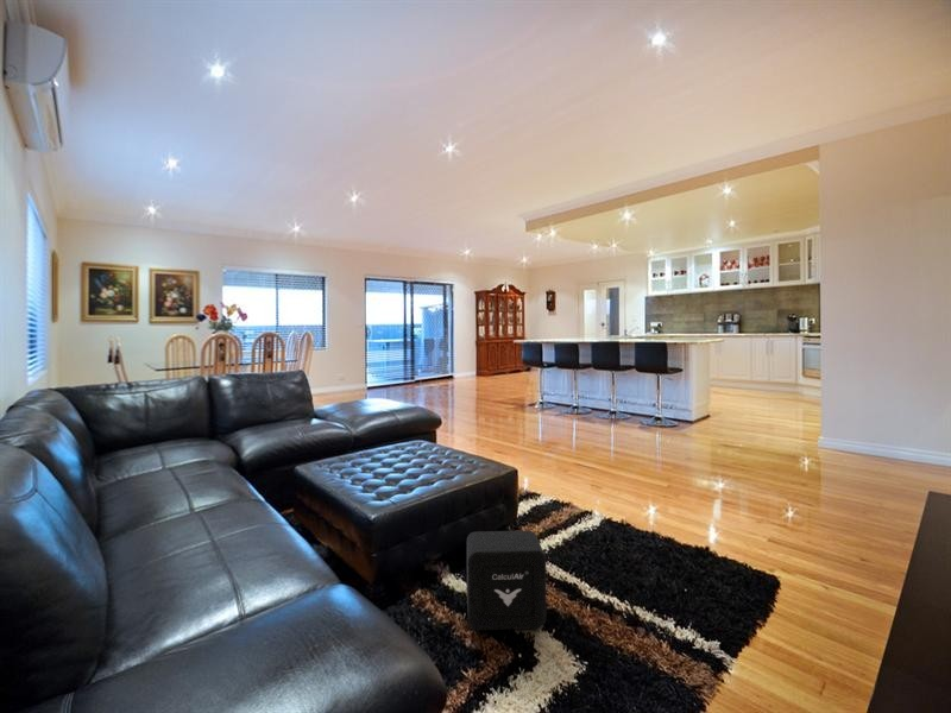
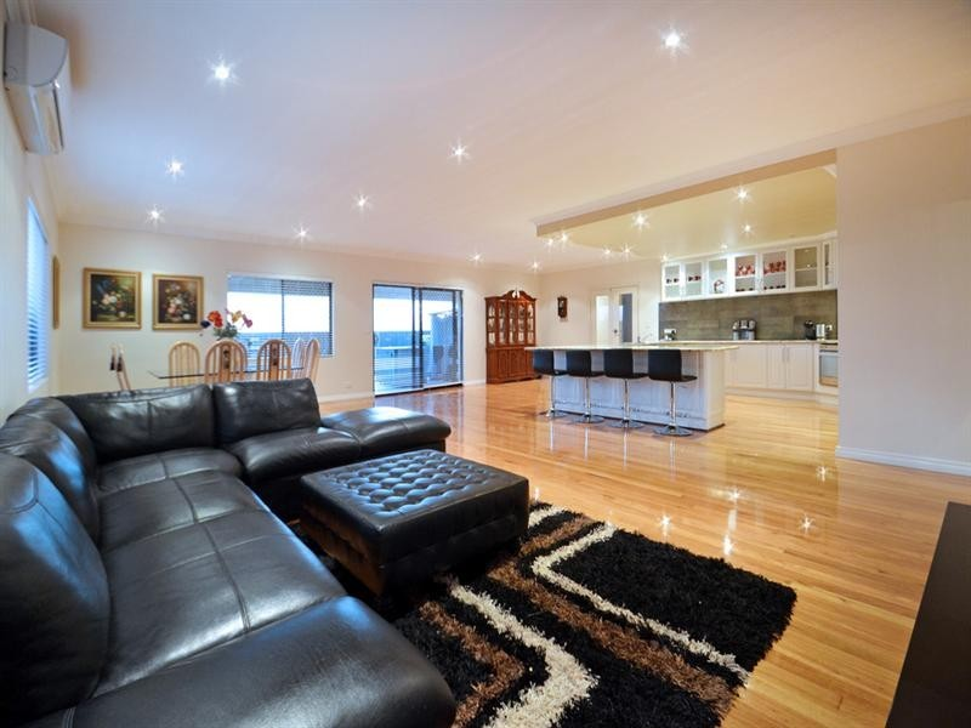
- air purifier (504, 579)
